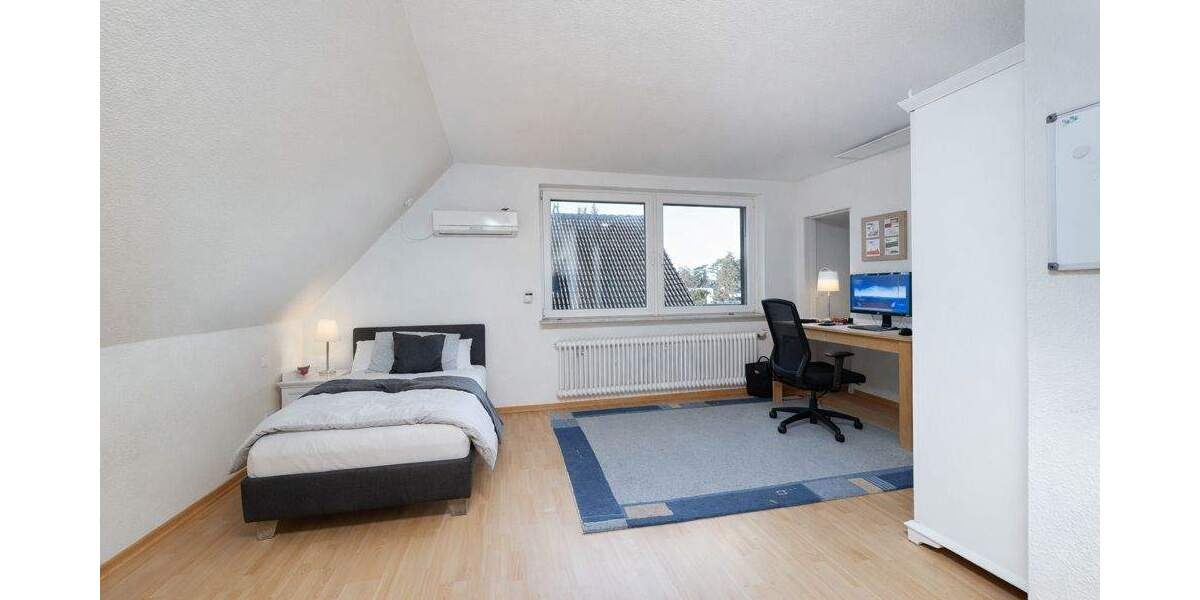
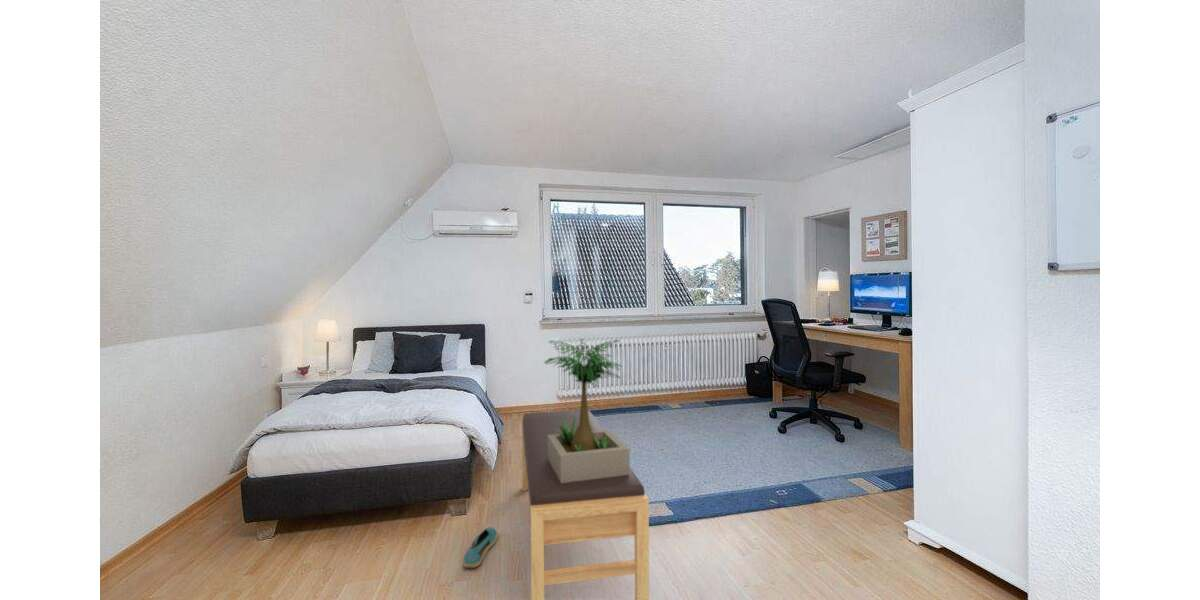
+ bench (569, 490)
+ shoe (480, 542)
+ potted plant (581, 402)
